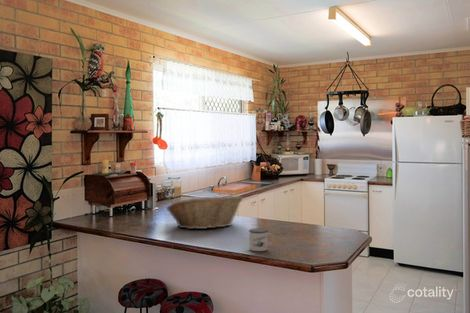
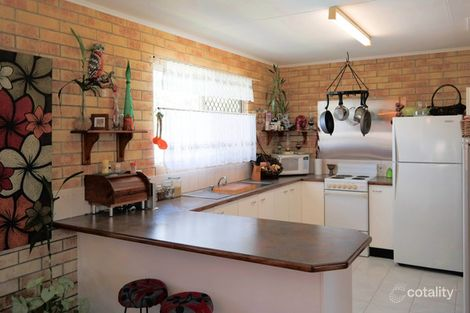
- mug (261, 239)
- fruit basket (205, 209)
